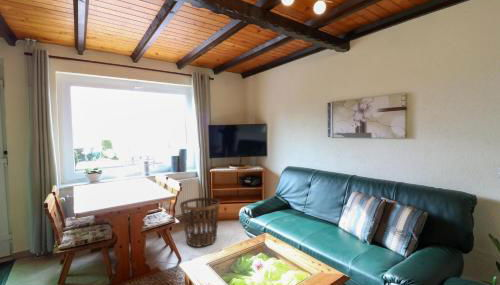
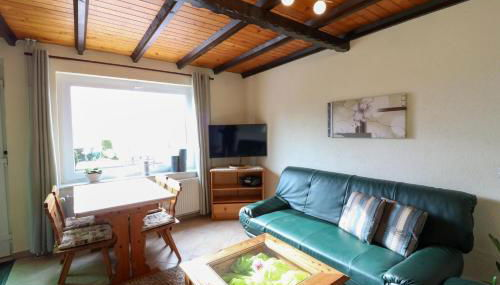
- basket (200, 220)
